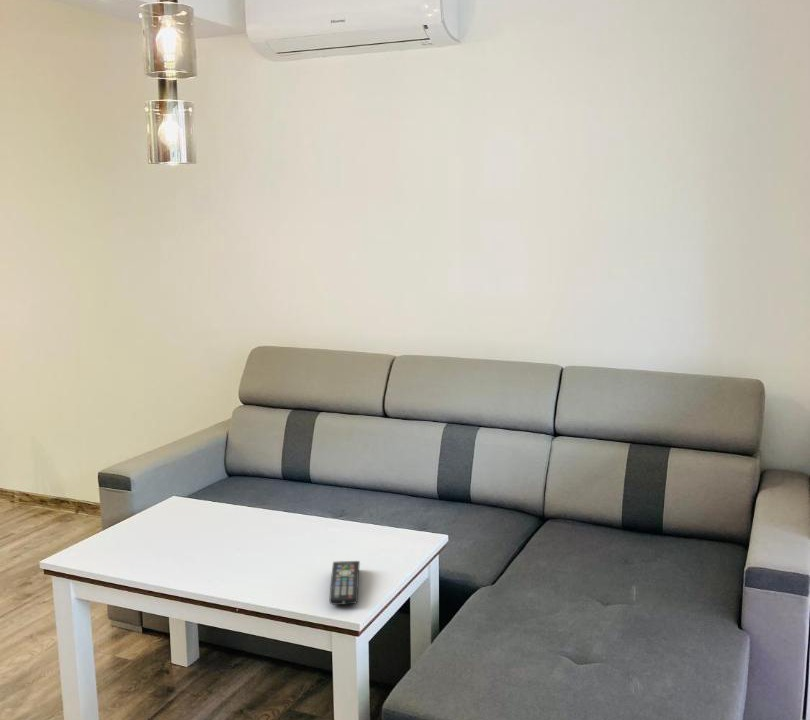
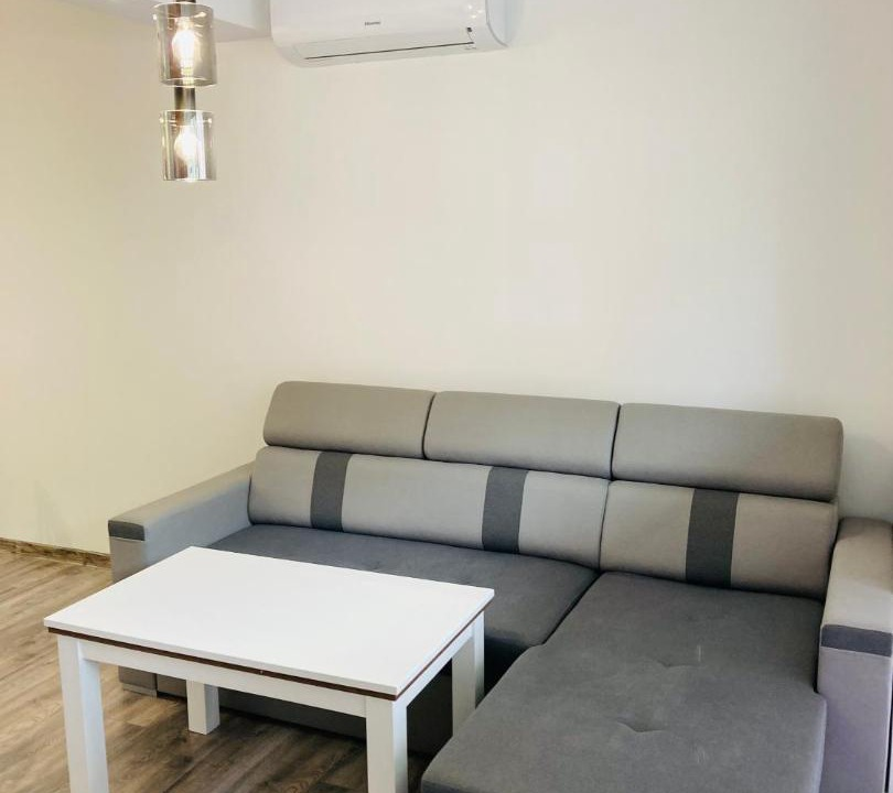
- remote control (345, 580)
